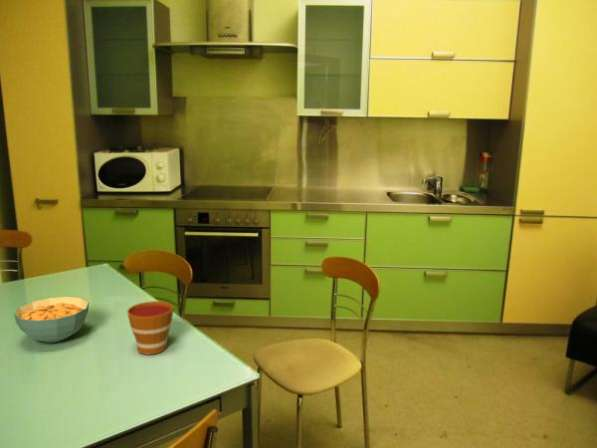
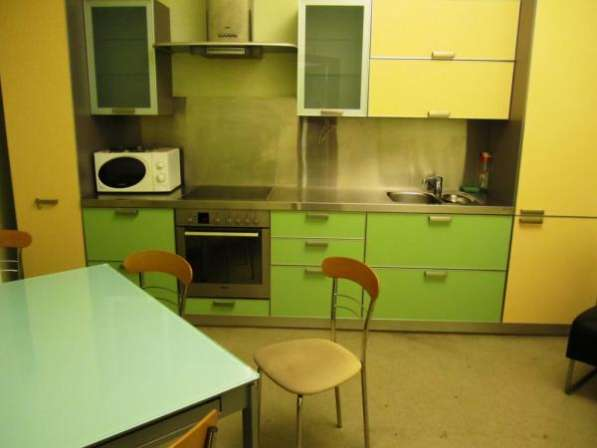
- cup (150, 327)
- cereal bowl (54, 323)
